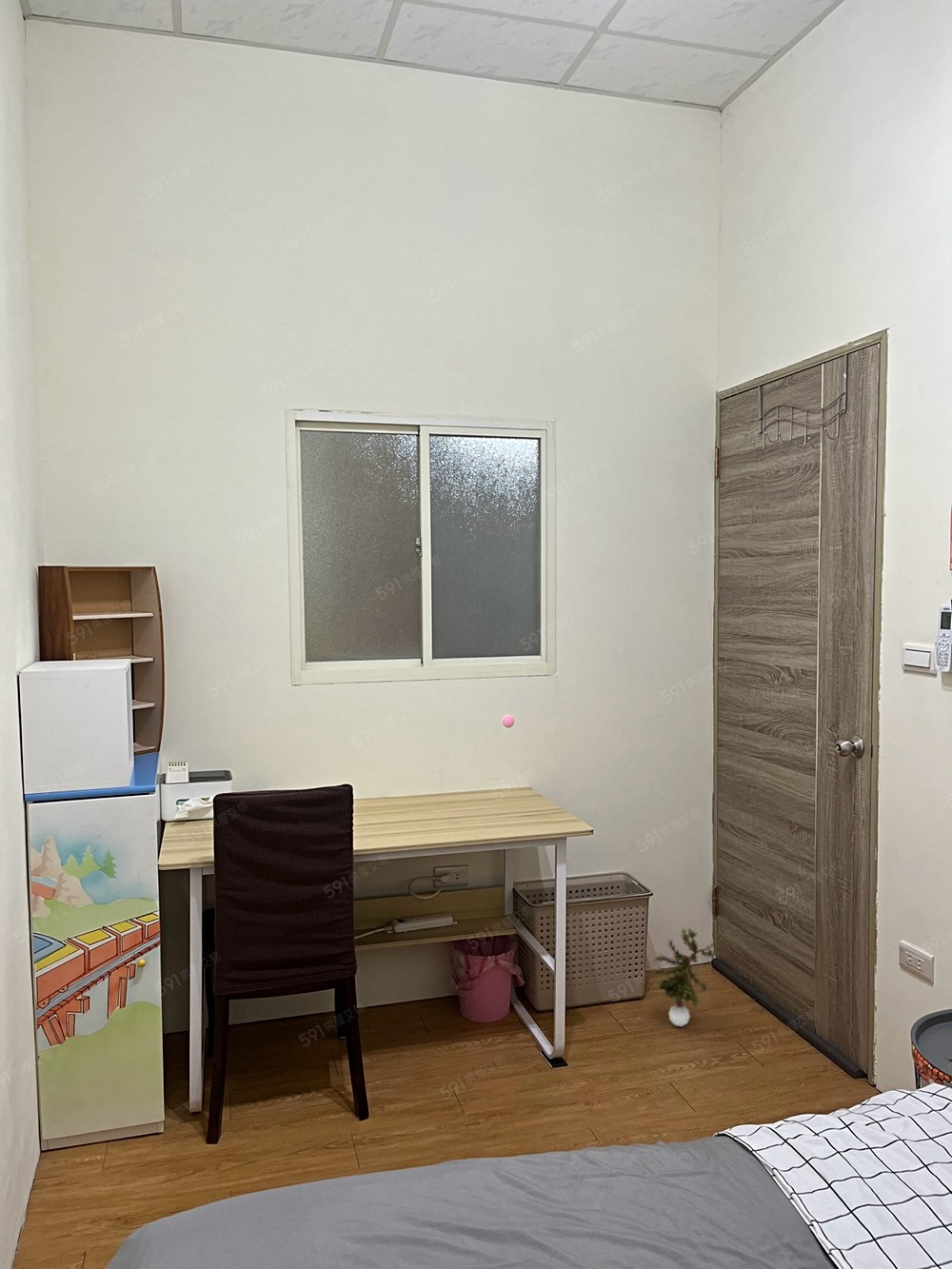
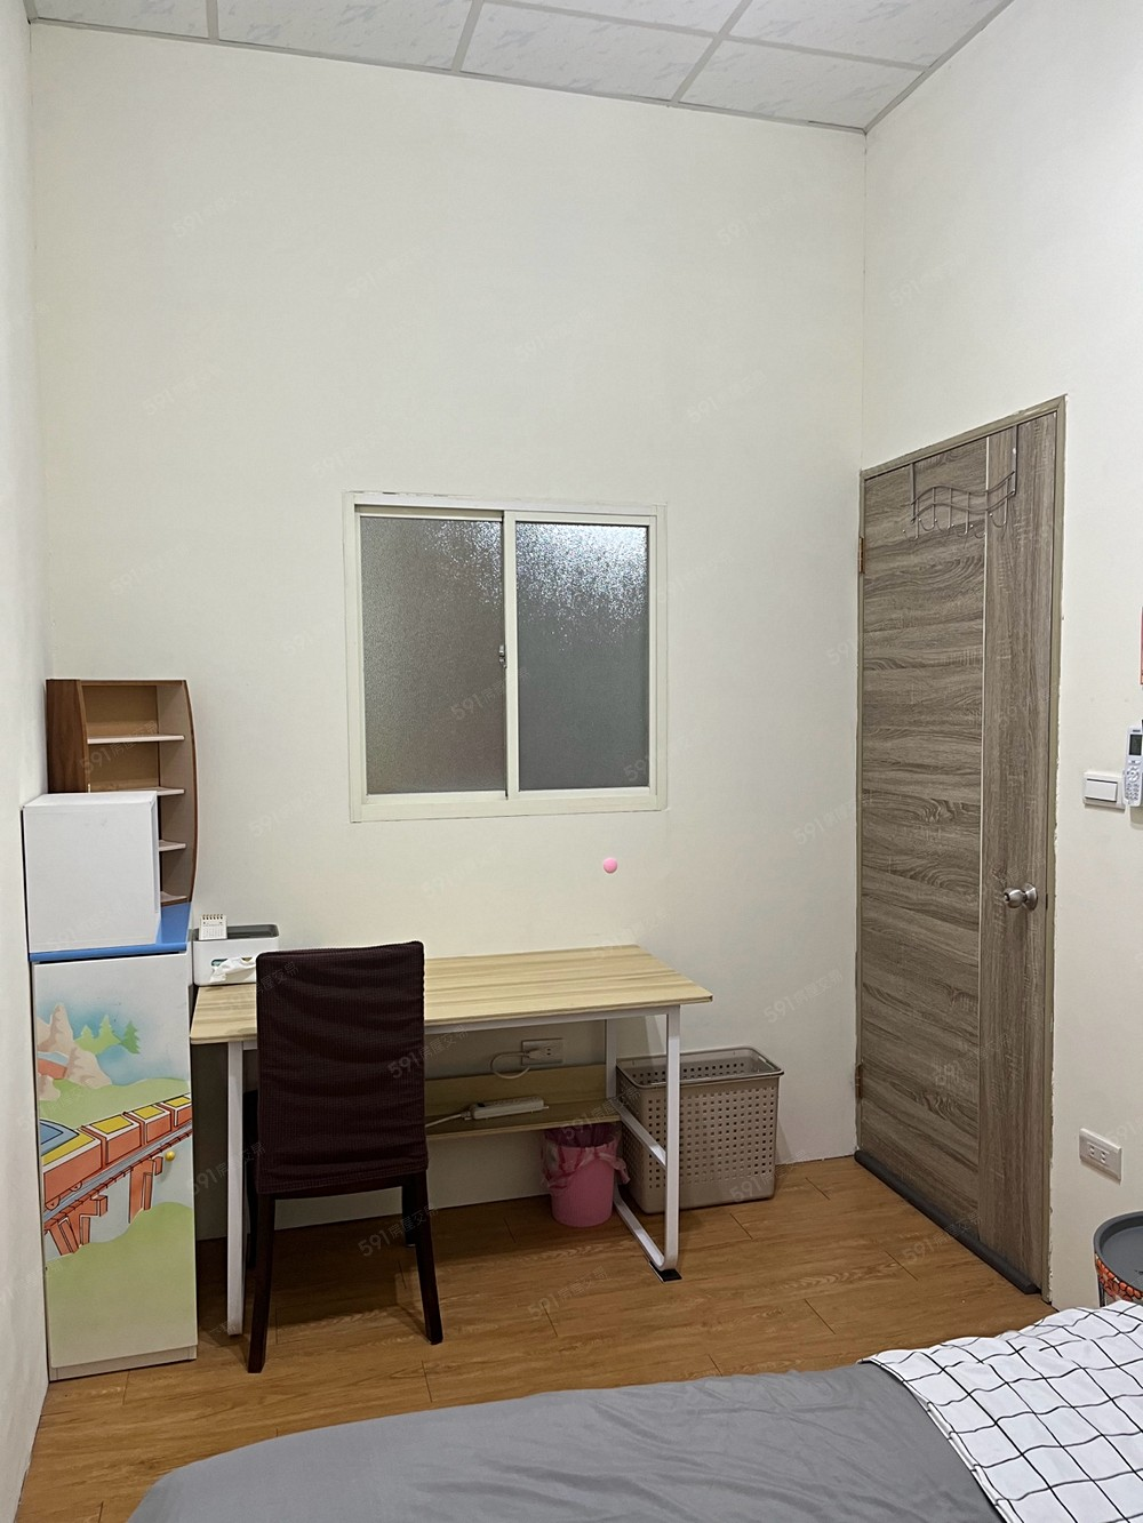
- potted plant (687, 975)
